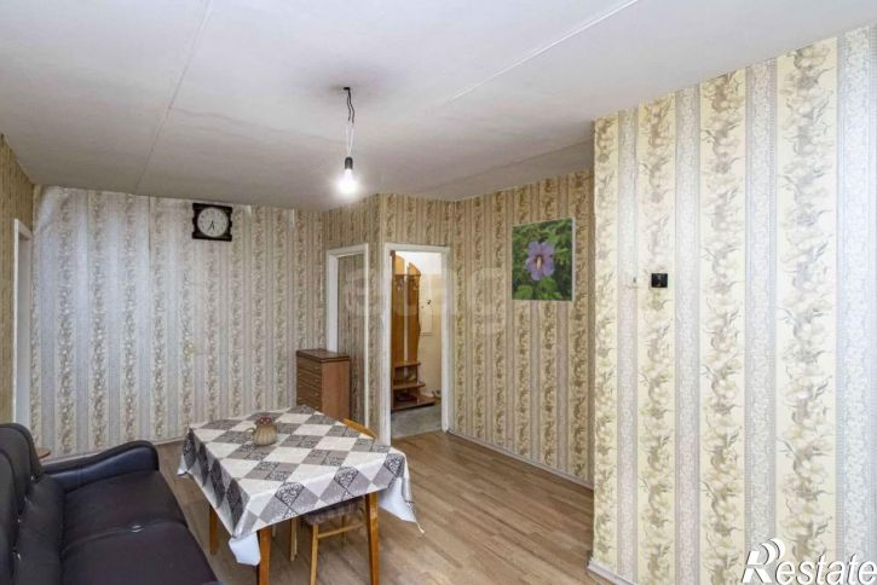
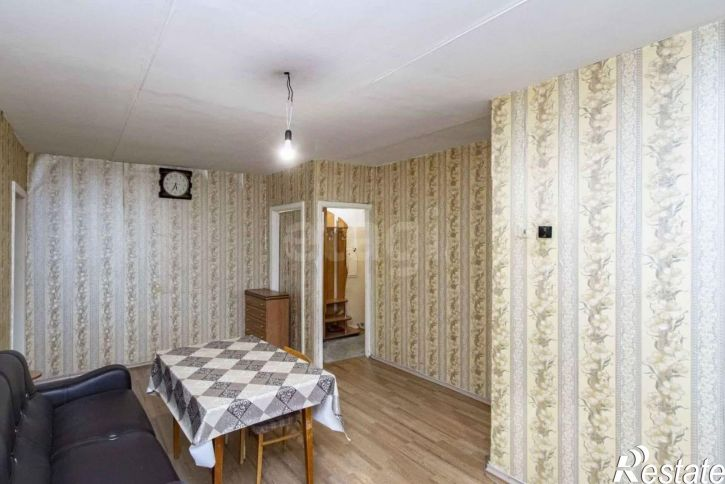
- teapot (262, 428)
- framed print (541, 261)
